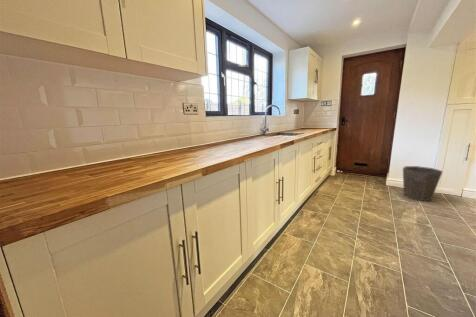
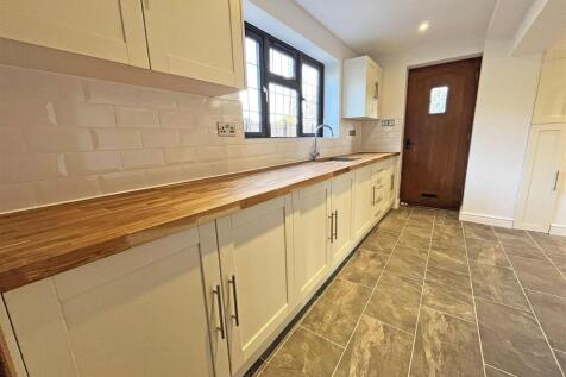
- waste bin (419, 183)
